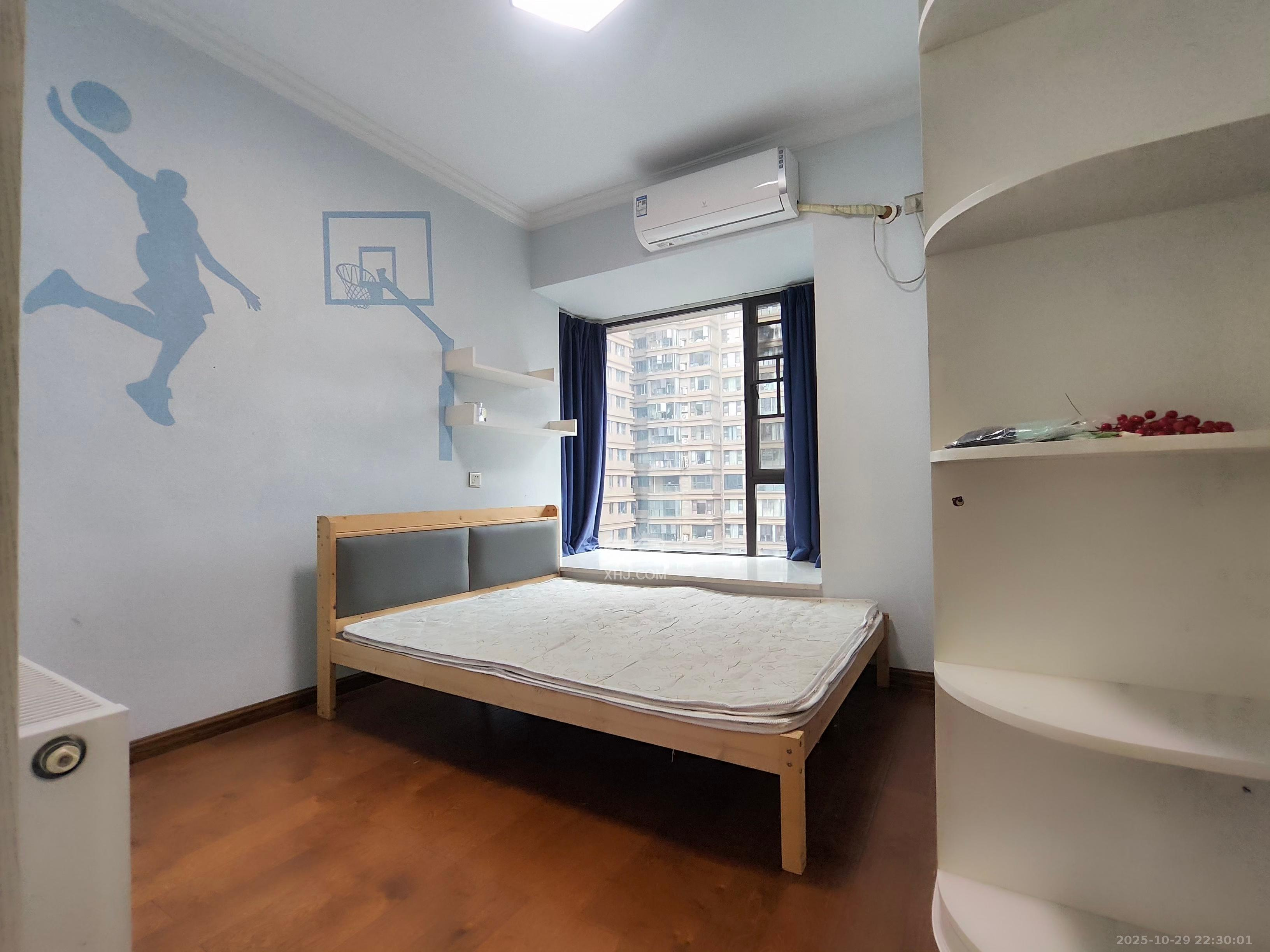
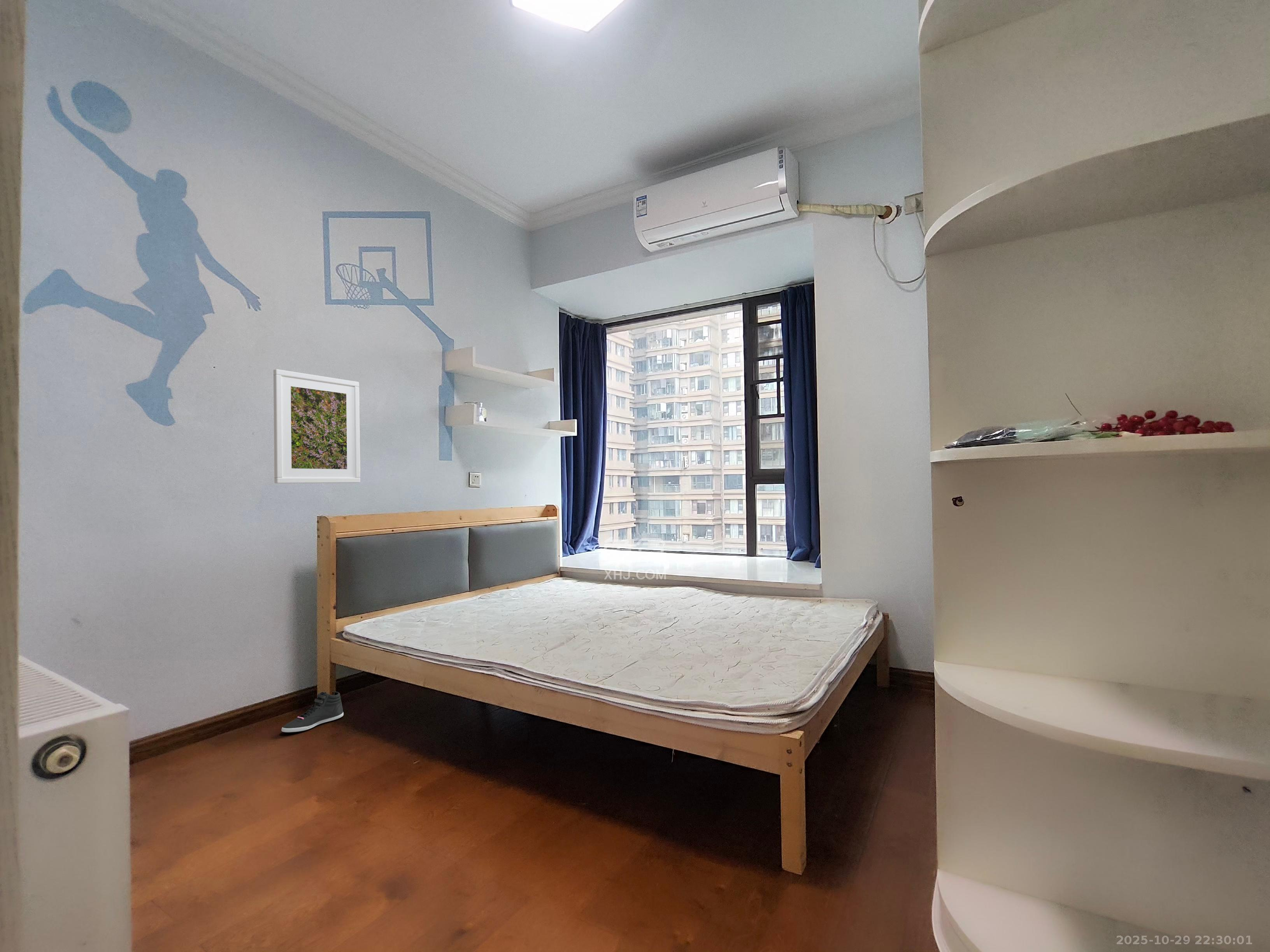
+ sneaker (313, 710)
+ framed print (319, 429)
